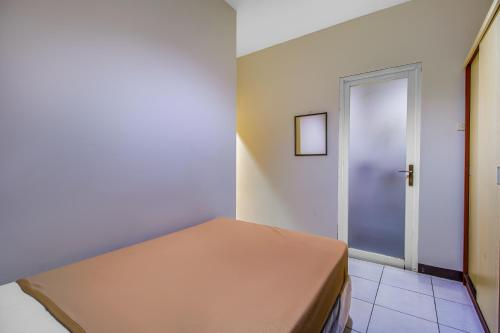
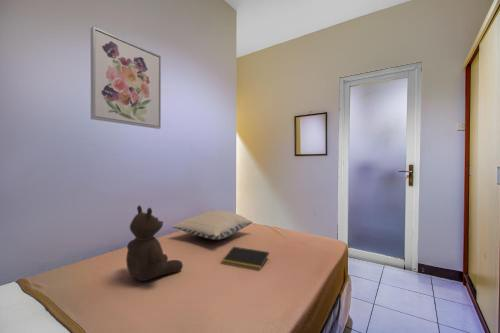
+ notepad (245, 257)
+ pillow (213, 224)
+ wall art (129, 84)
+ teddy bear (154, 239)
